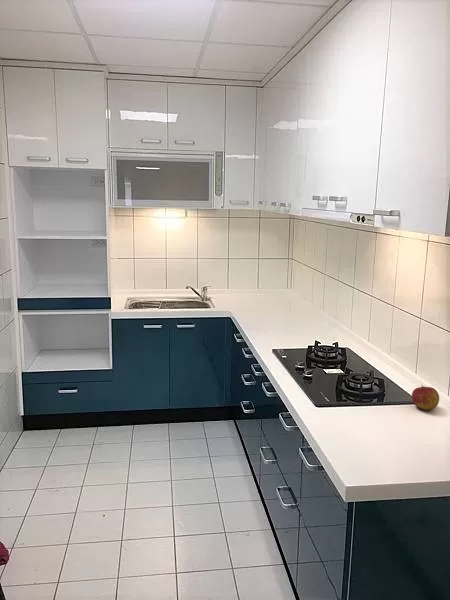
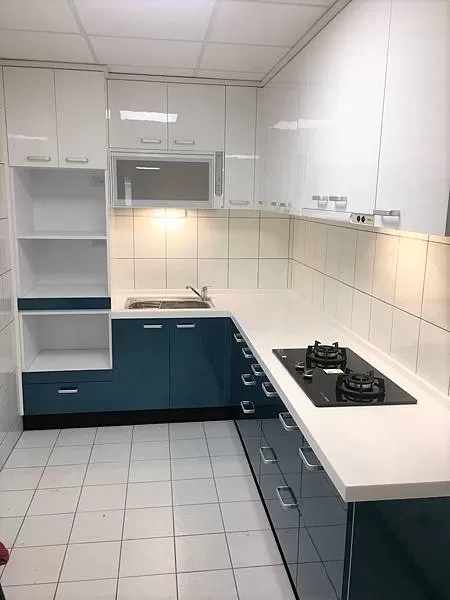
- apple (425, 396)
